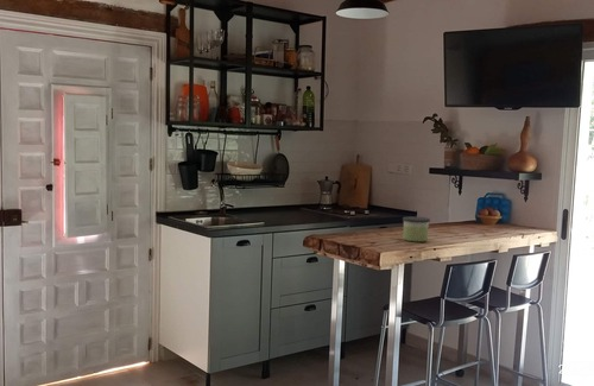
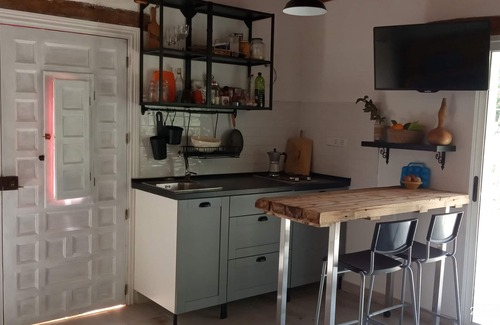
- candle (415, 229)
